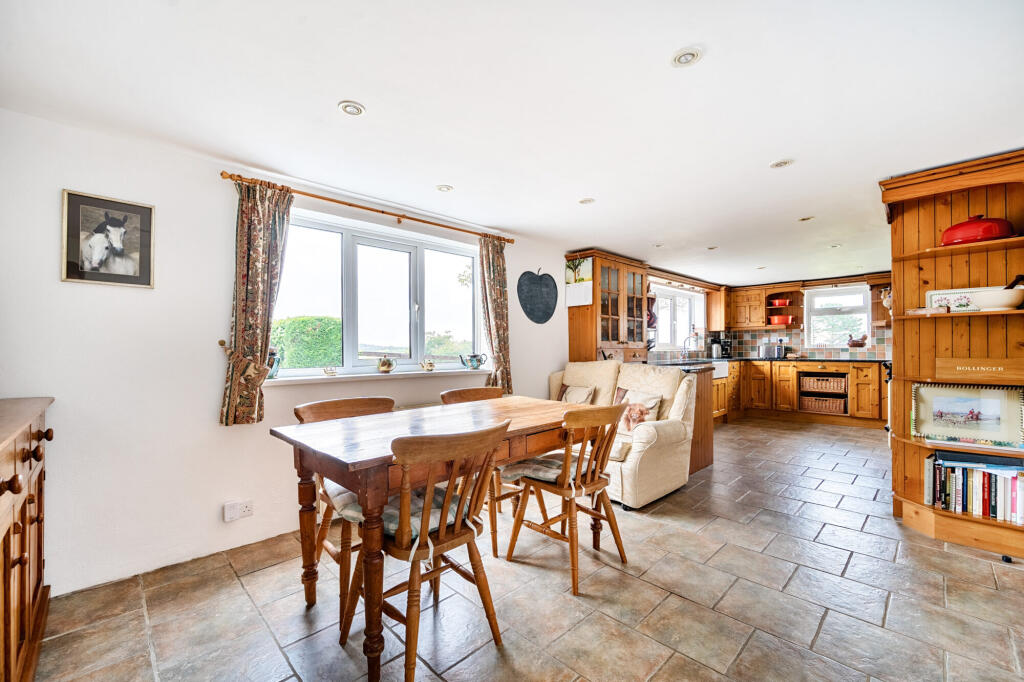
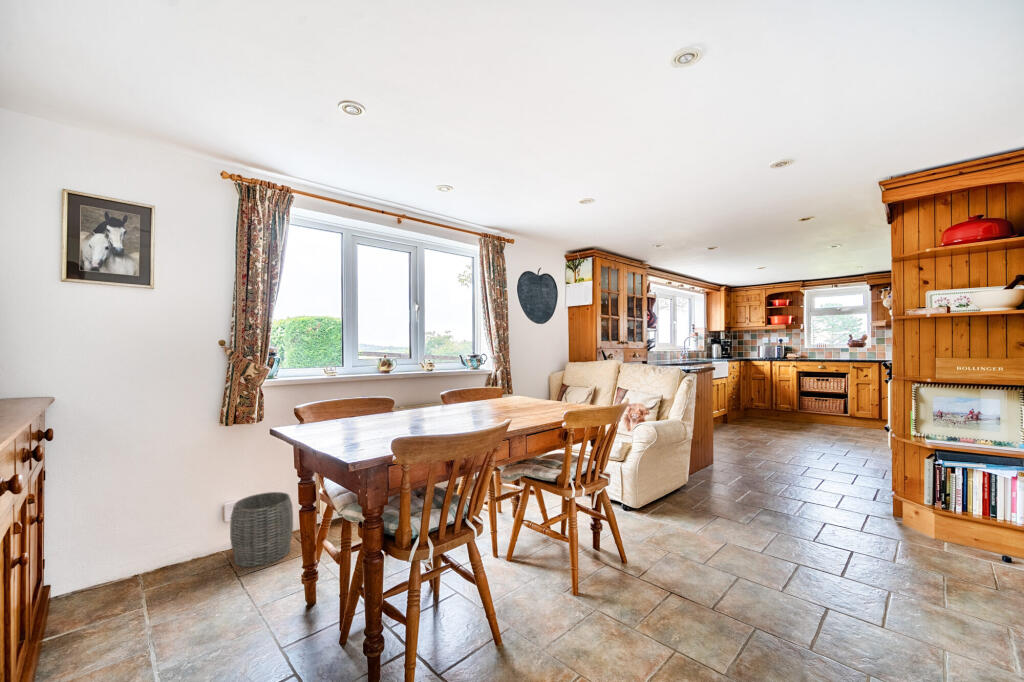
+ woven basket (262, 527)
